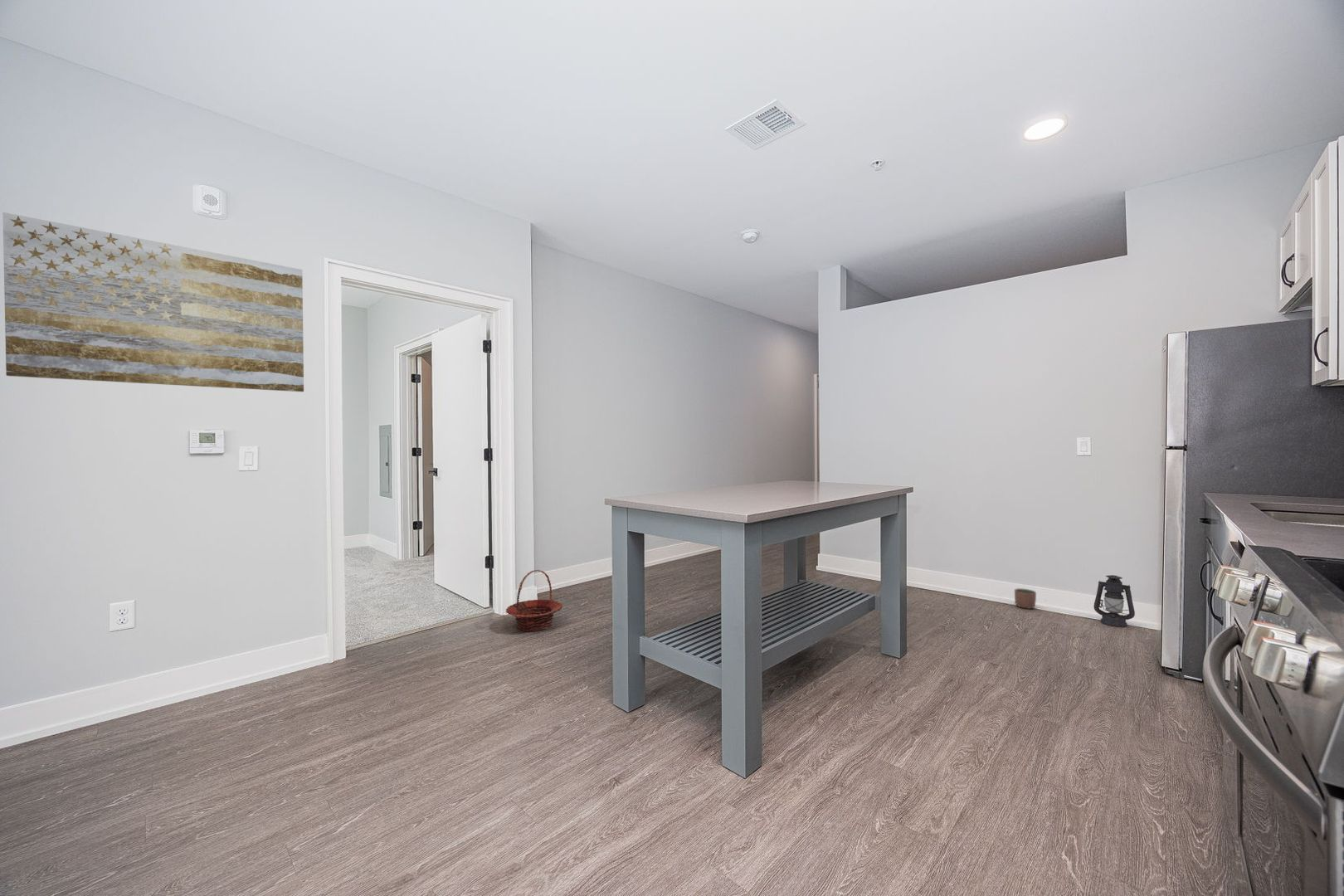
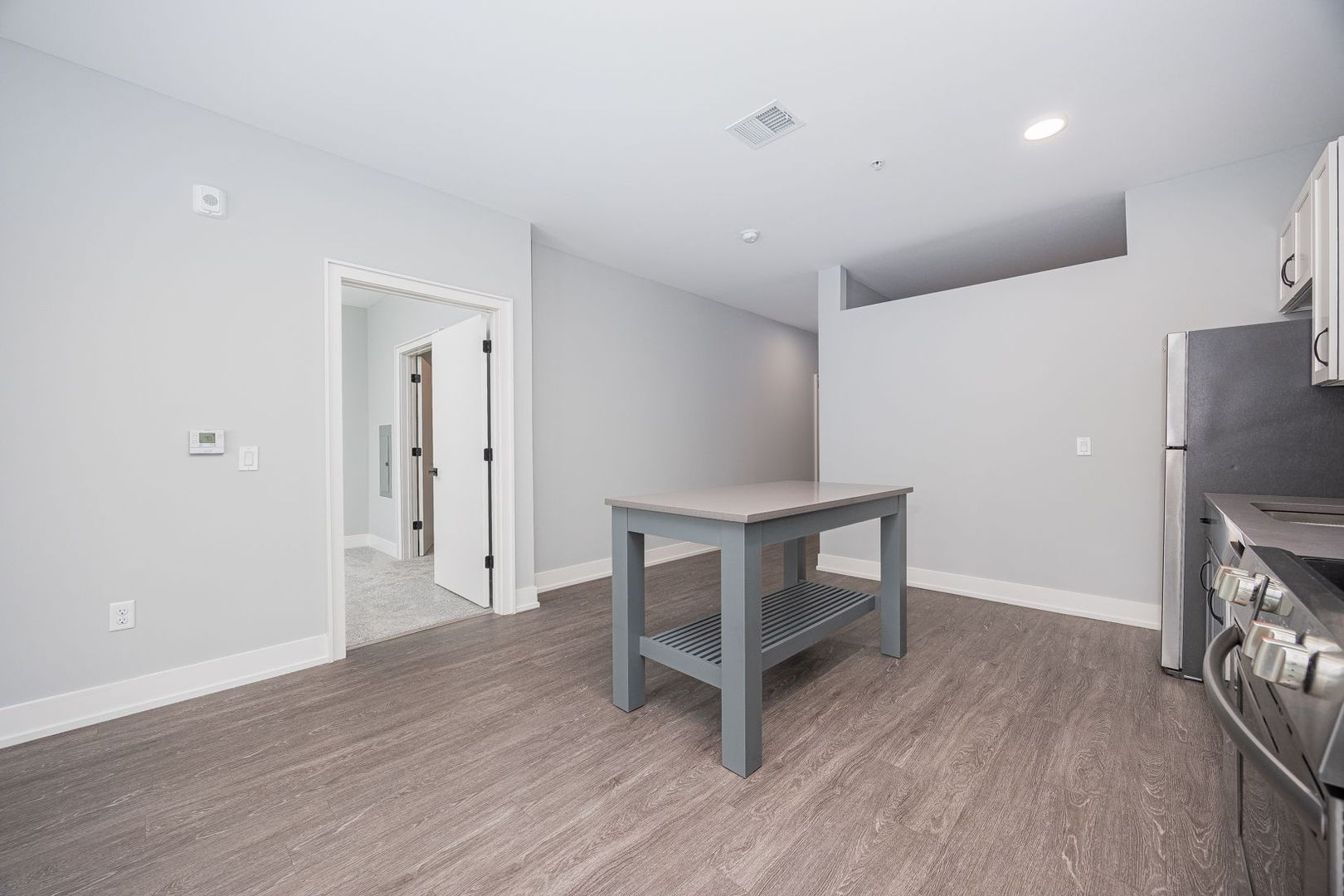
- lantern (1113, 599)
- planter (1025, 599)
- basket (534, 600)
- wall art (175, 315)
